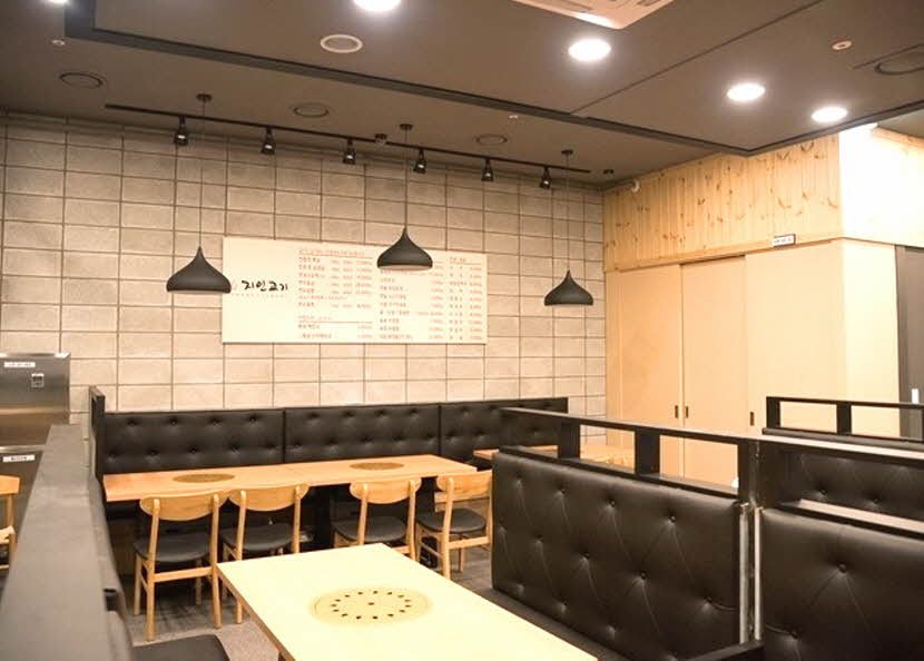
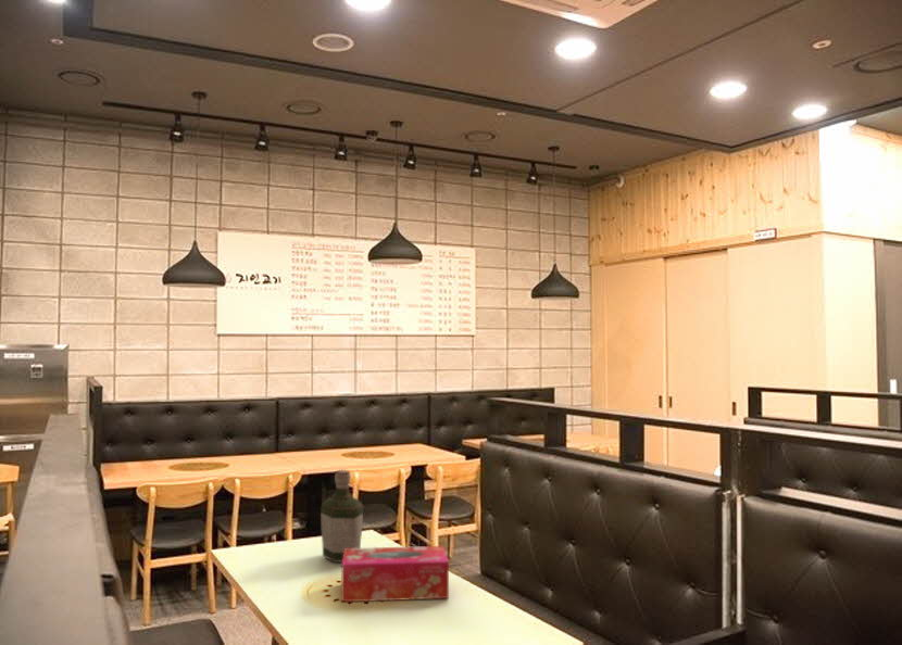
+ tissue box (394, 572)
+ bottle (341, 514)
